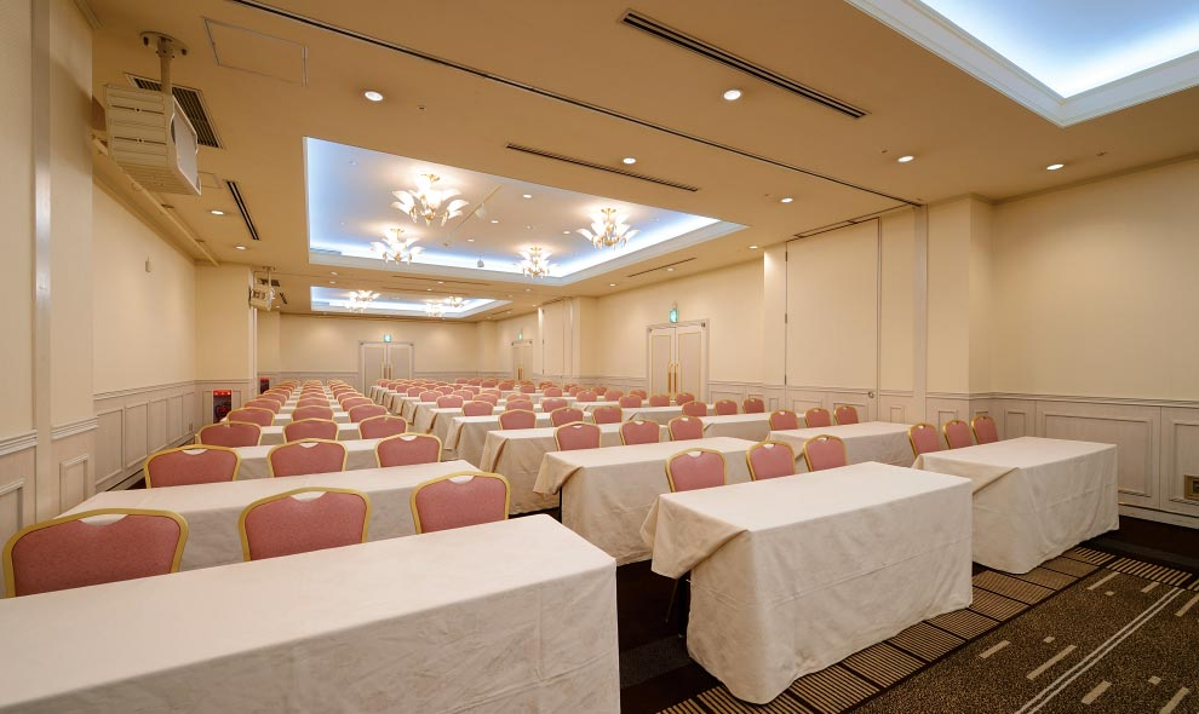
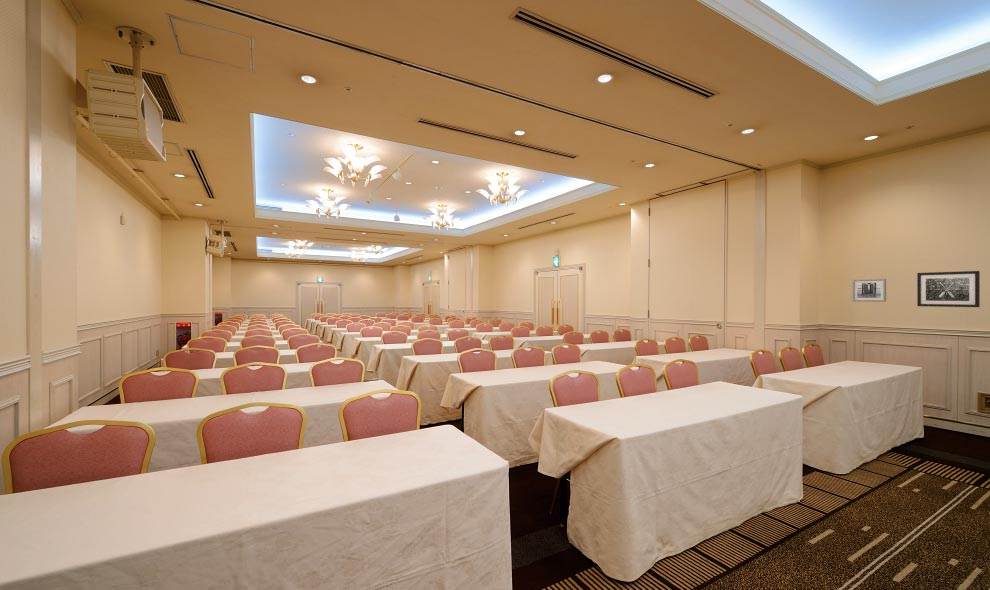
+ wall art (947, 289)
+ wall art (868, 290)
